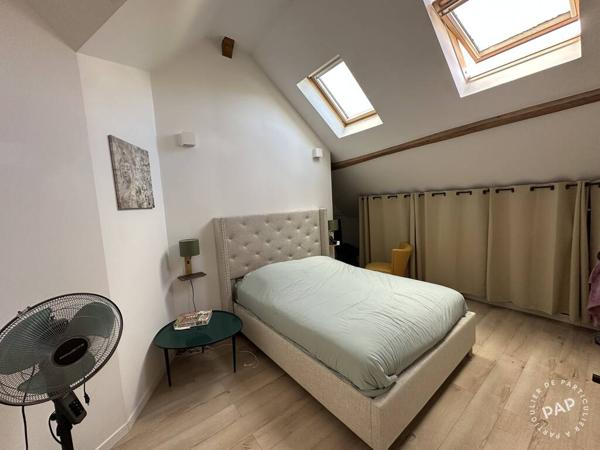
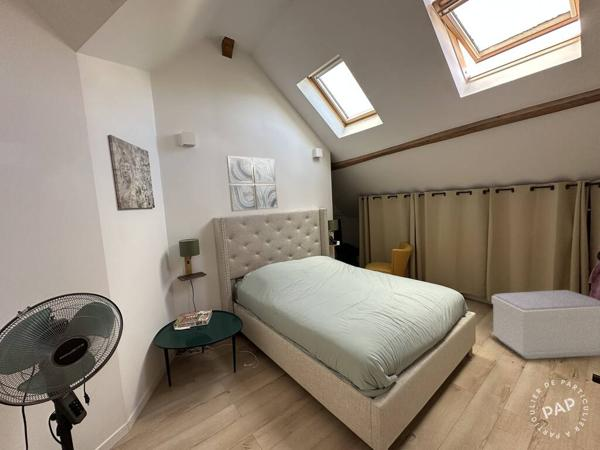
+ bench (546, 322)
+ wall art (253, 185)
